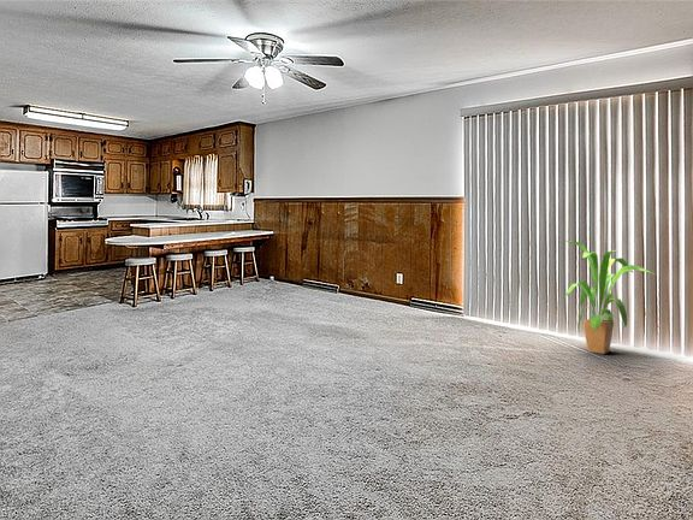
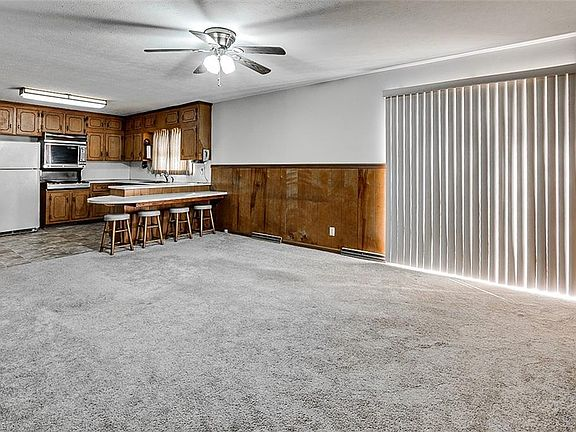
- house plant (608, 296)
